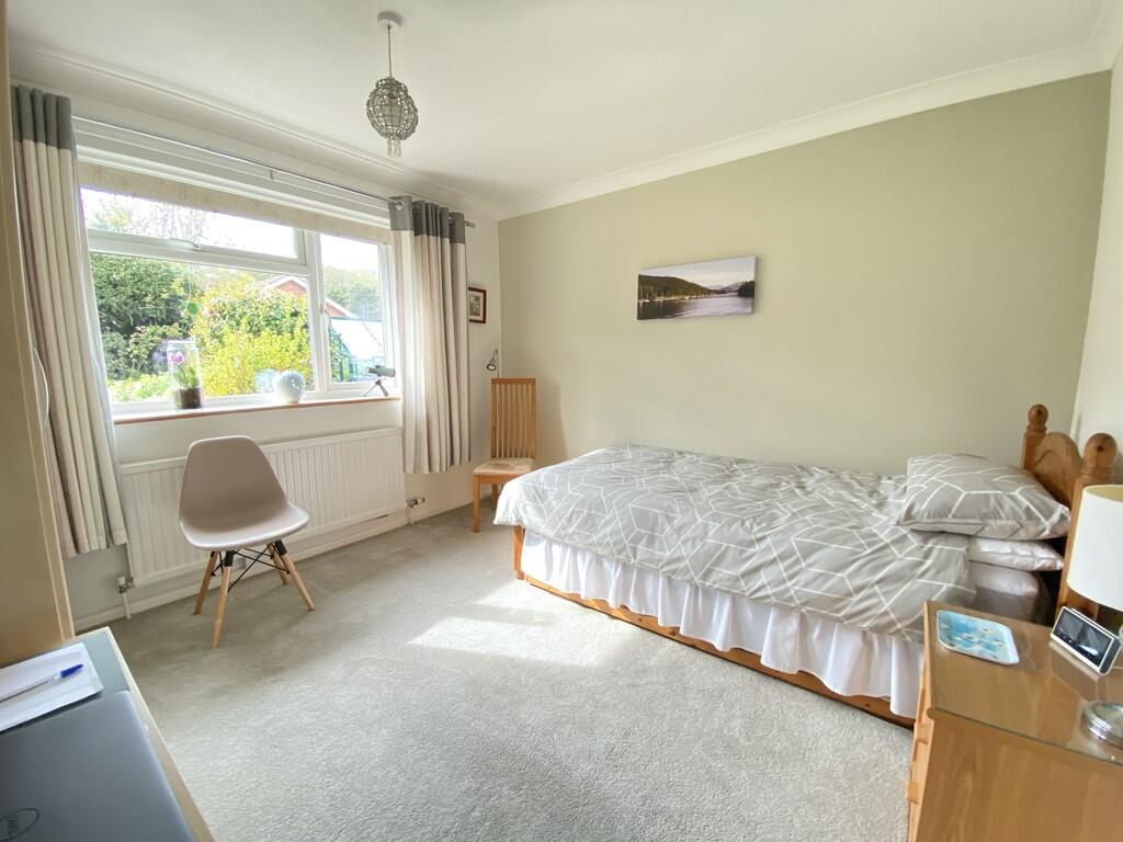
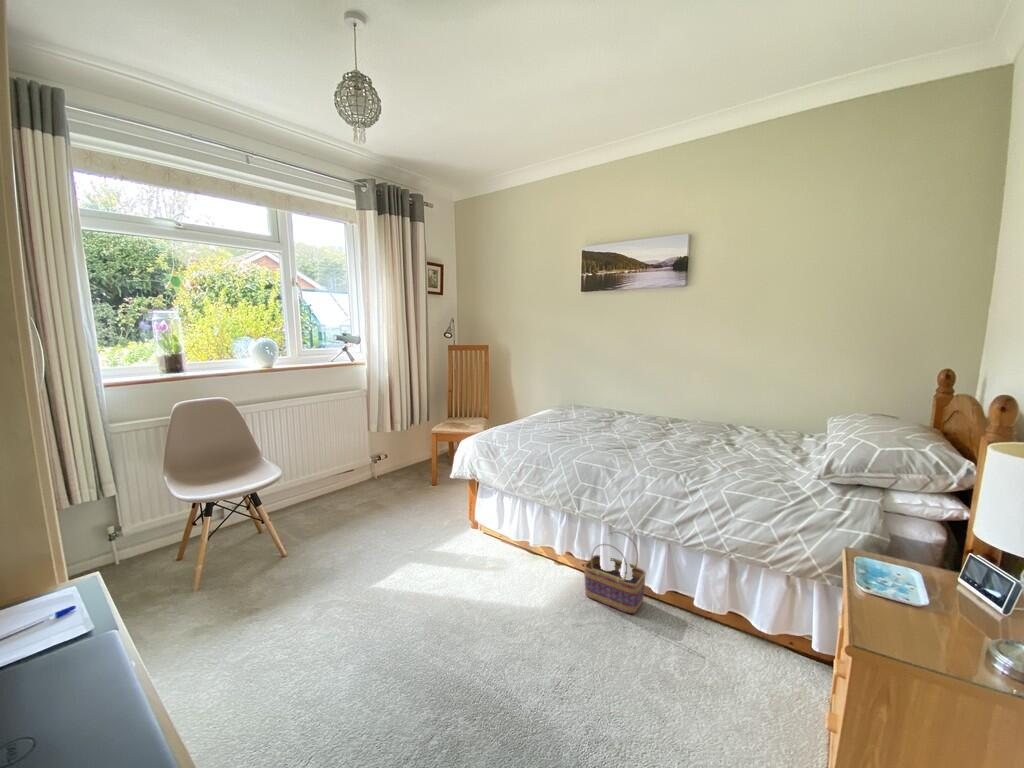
+ basket (615, 568)
